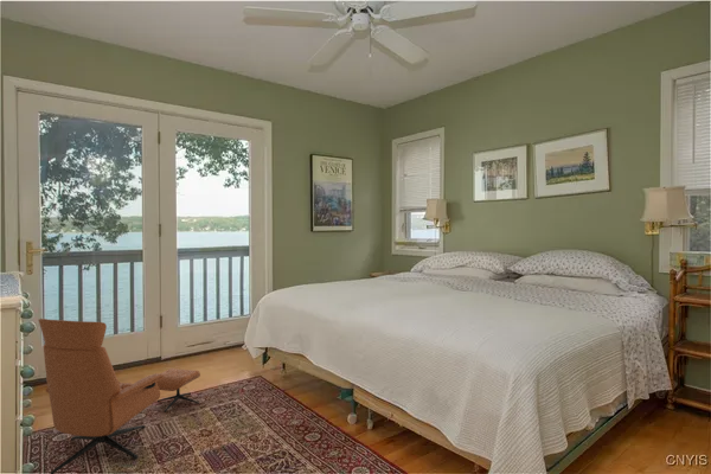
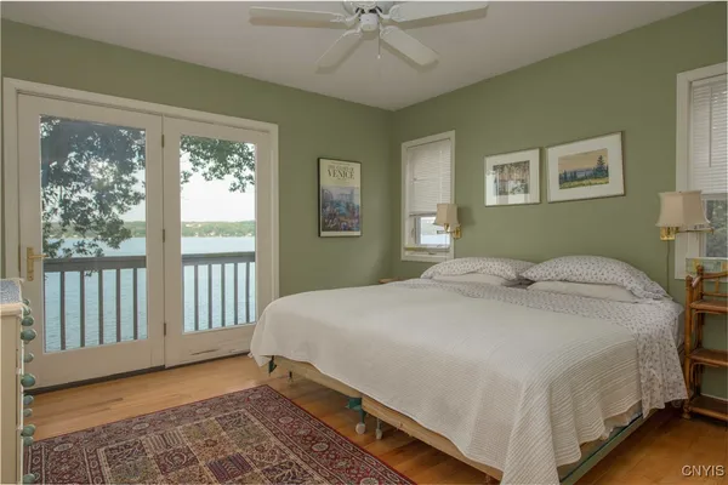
- armchair (142, 378)
